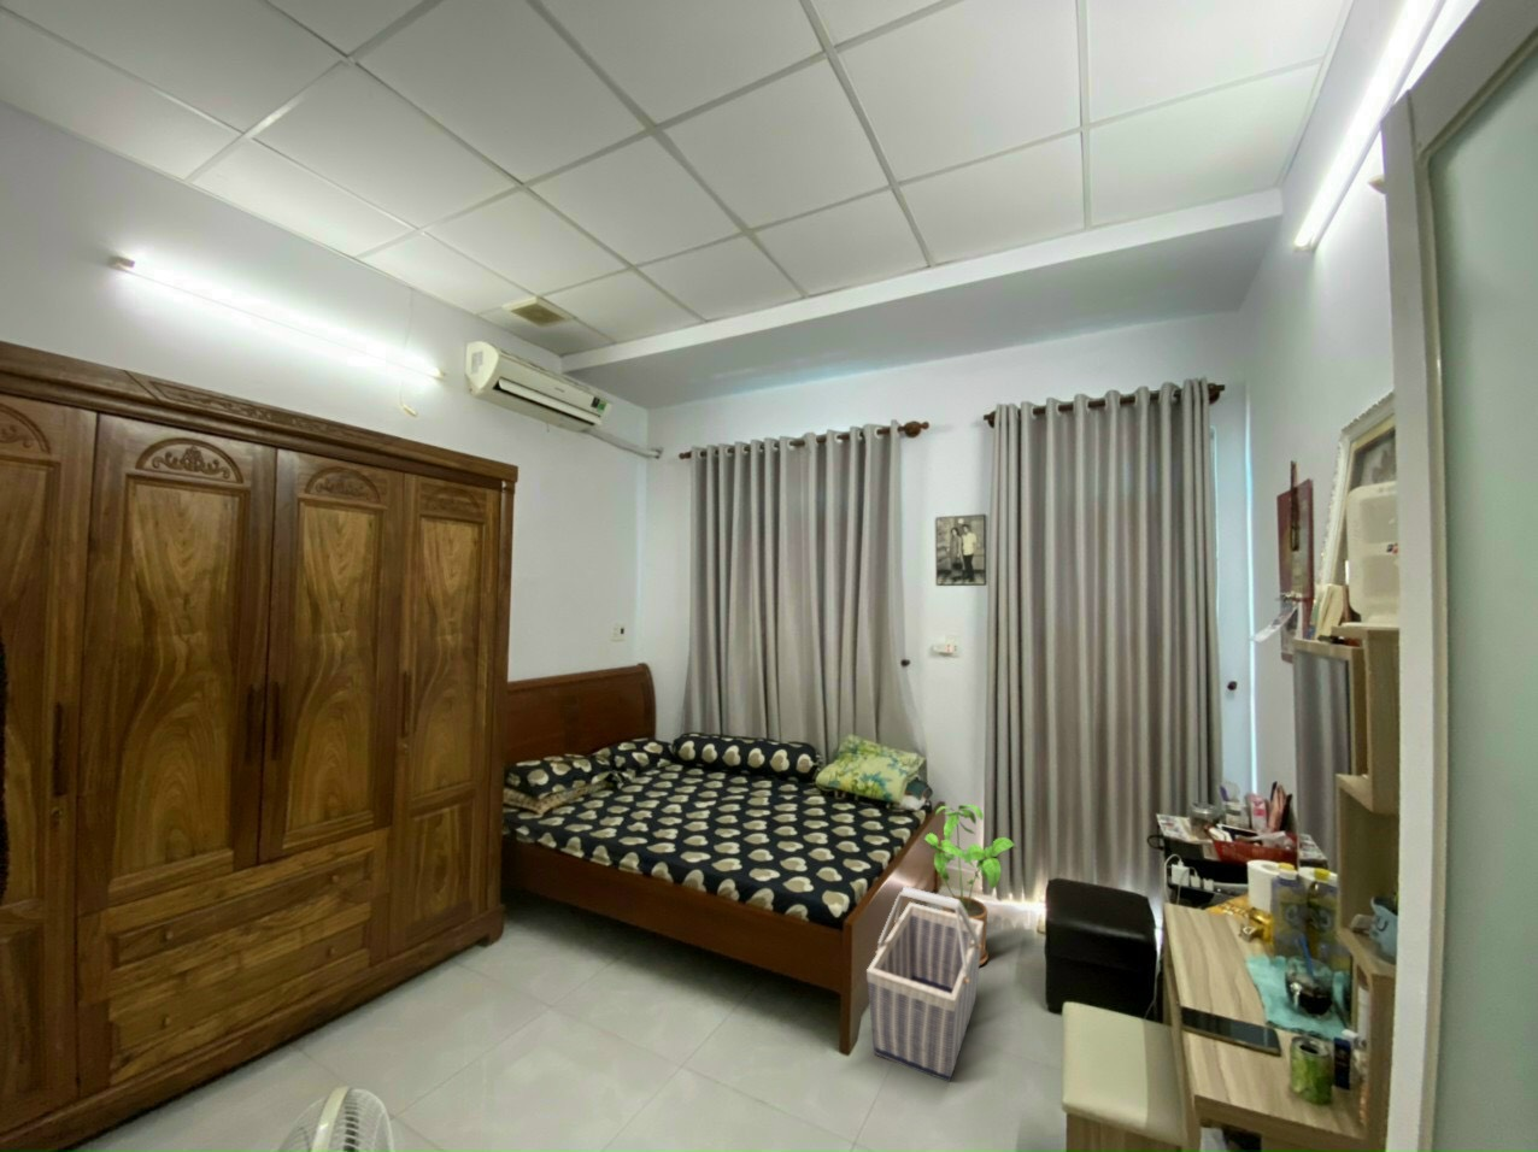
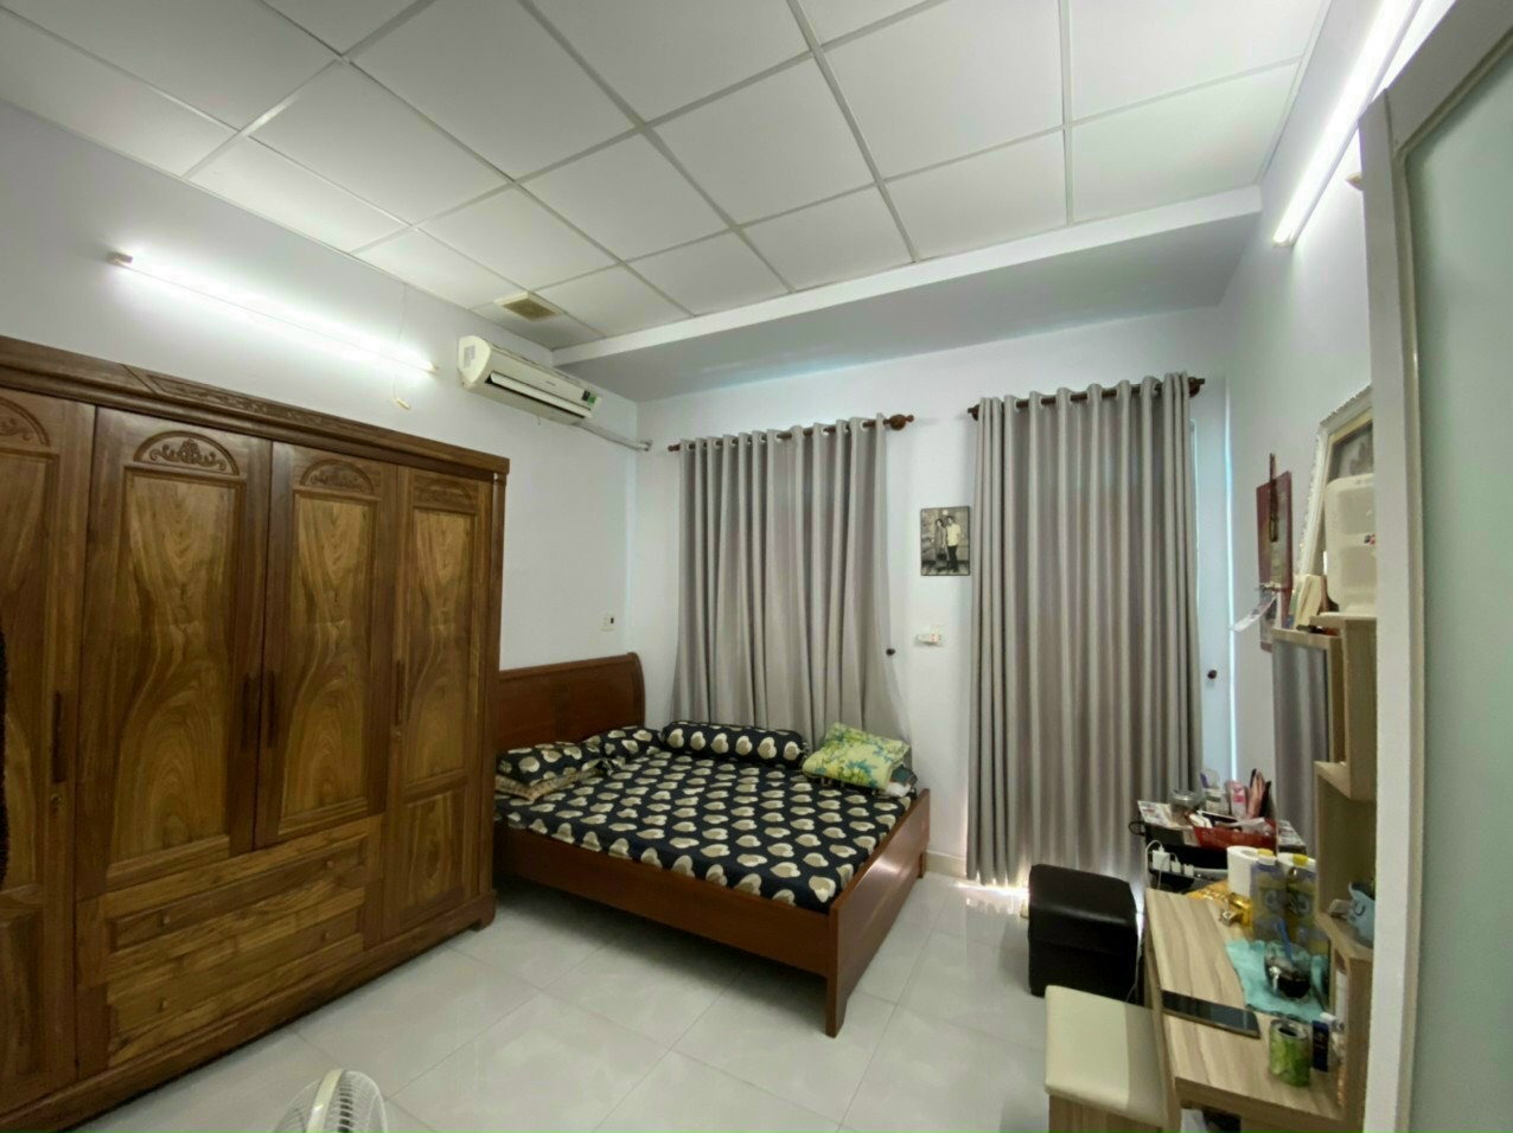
- house plant (970, 882)
- basket (928, 961)
